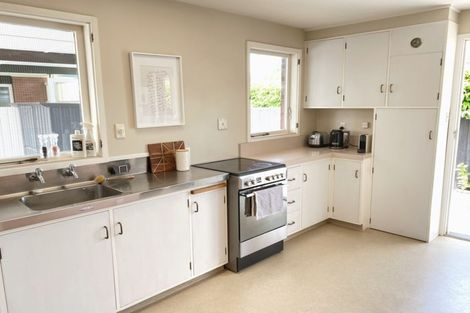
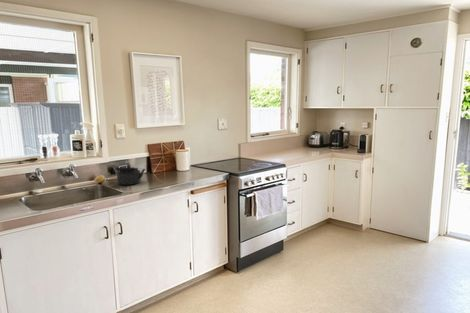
+ kettle (131, 174)
